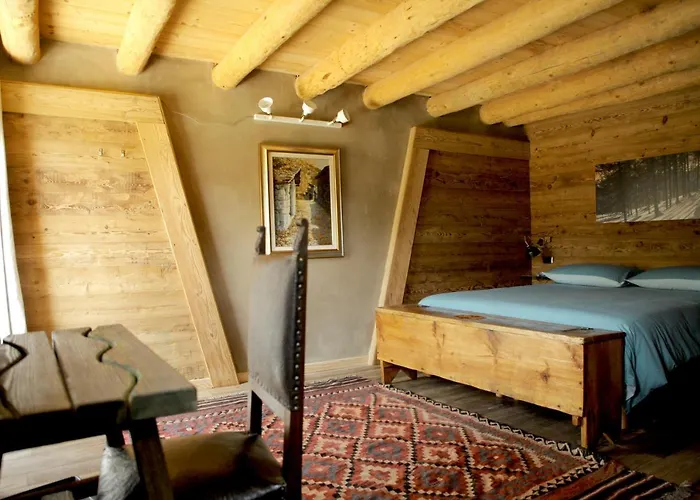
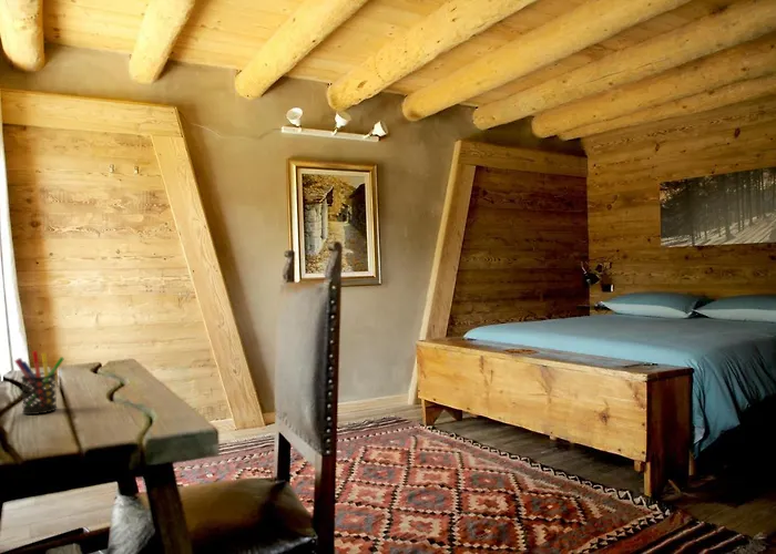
+ pen holder (42, 379)
